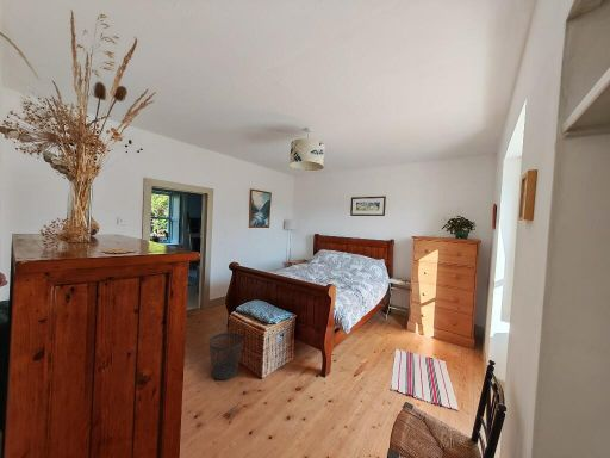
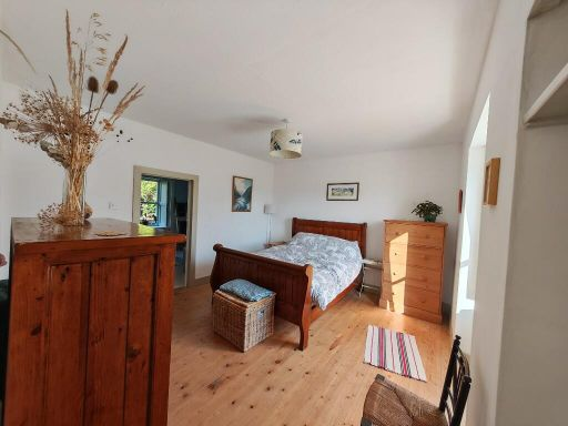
- wastebasket (225, 357)
